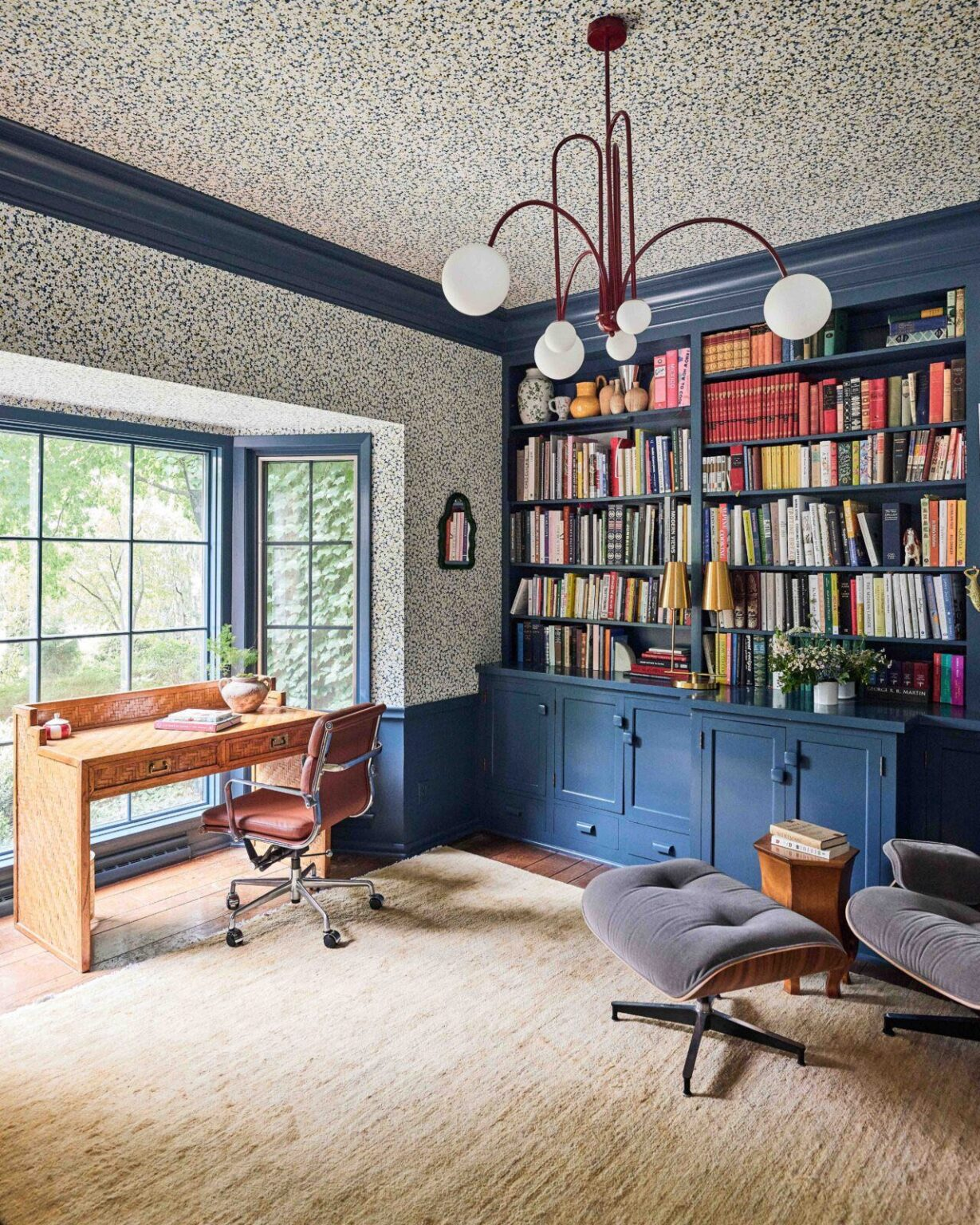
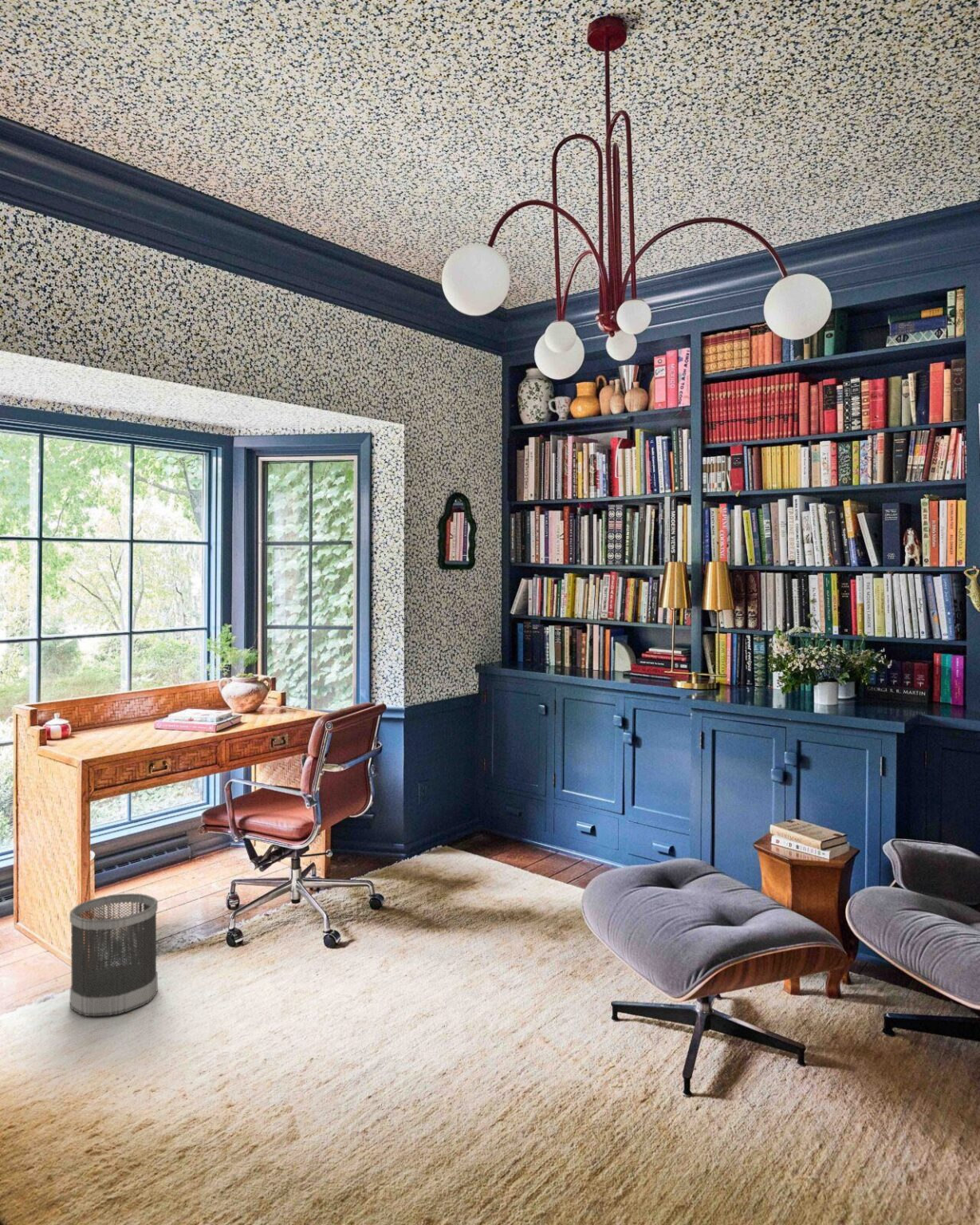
+ wastebasket (114, 951)
